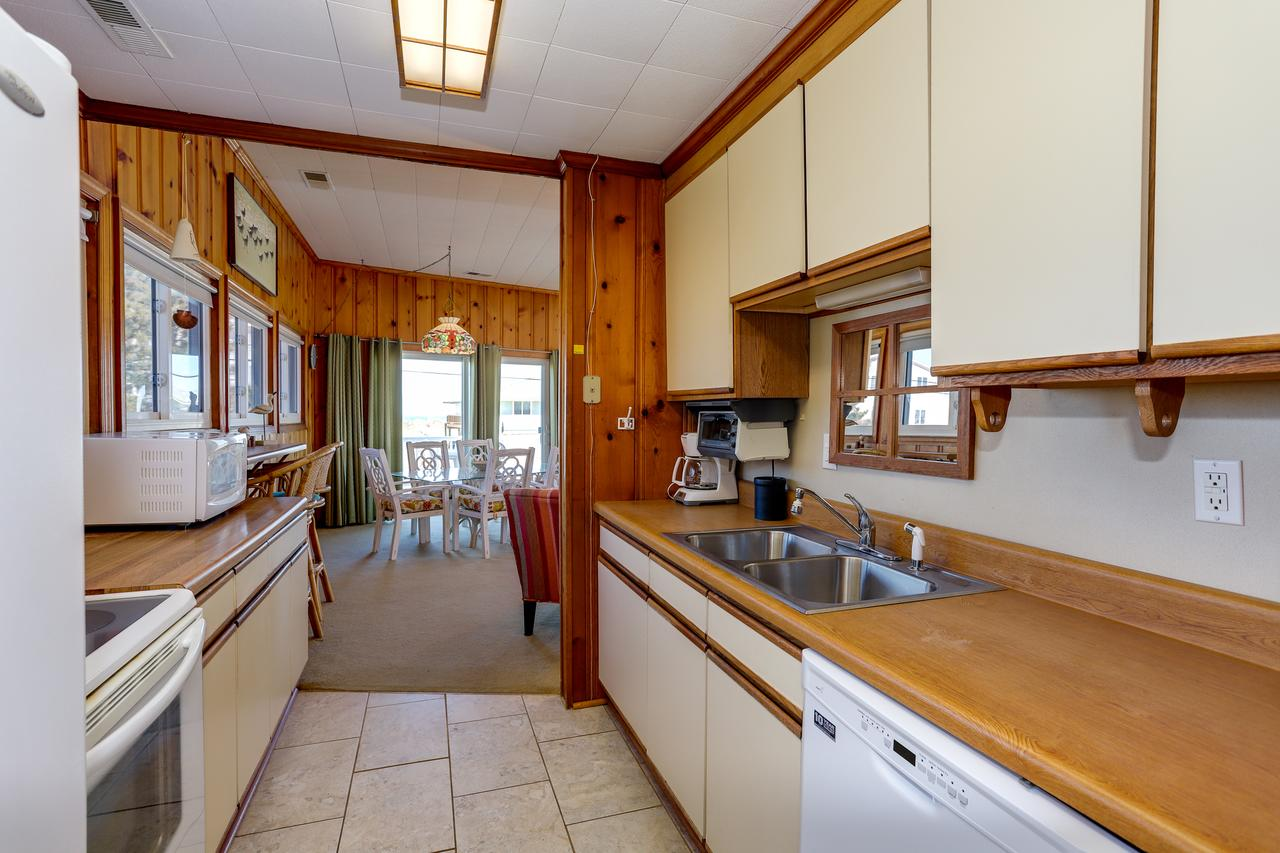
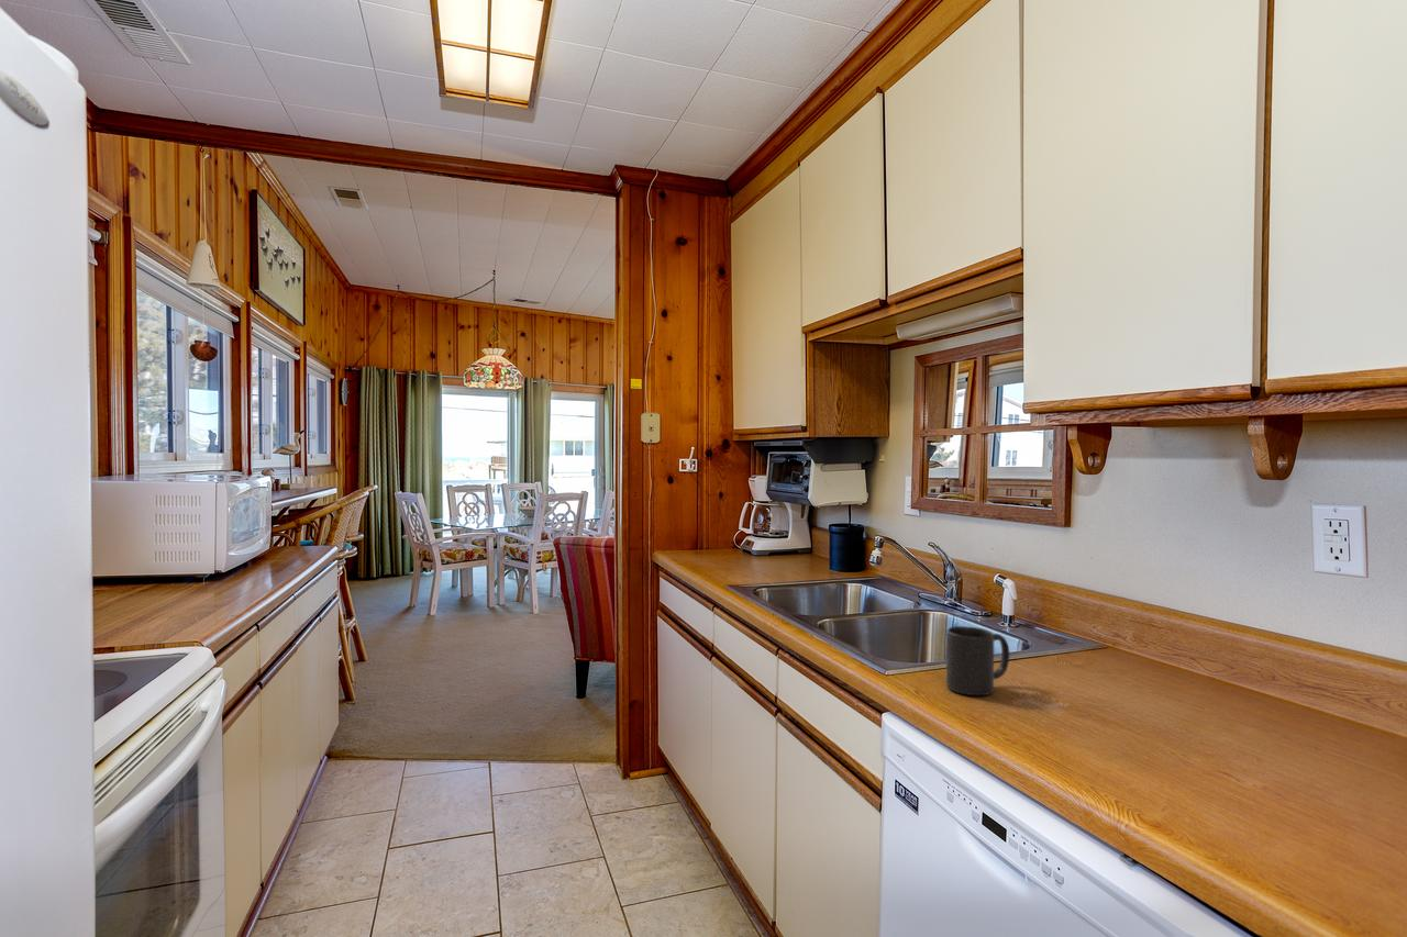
+ mug (979, 658)
